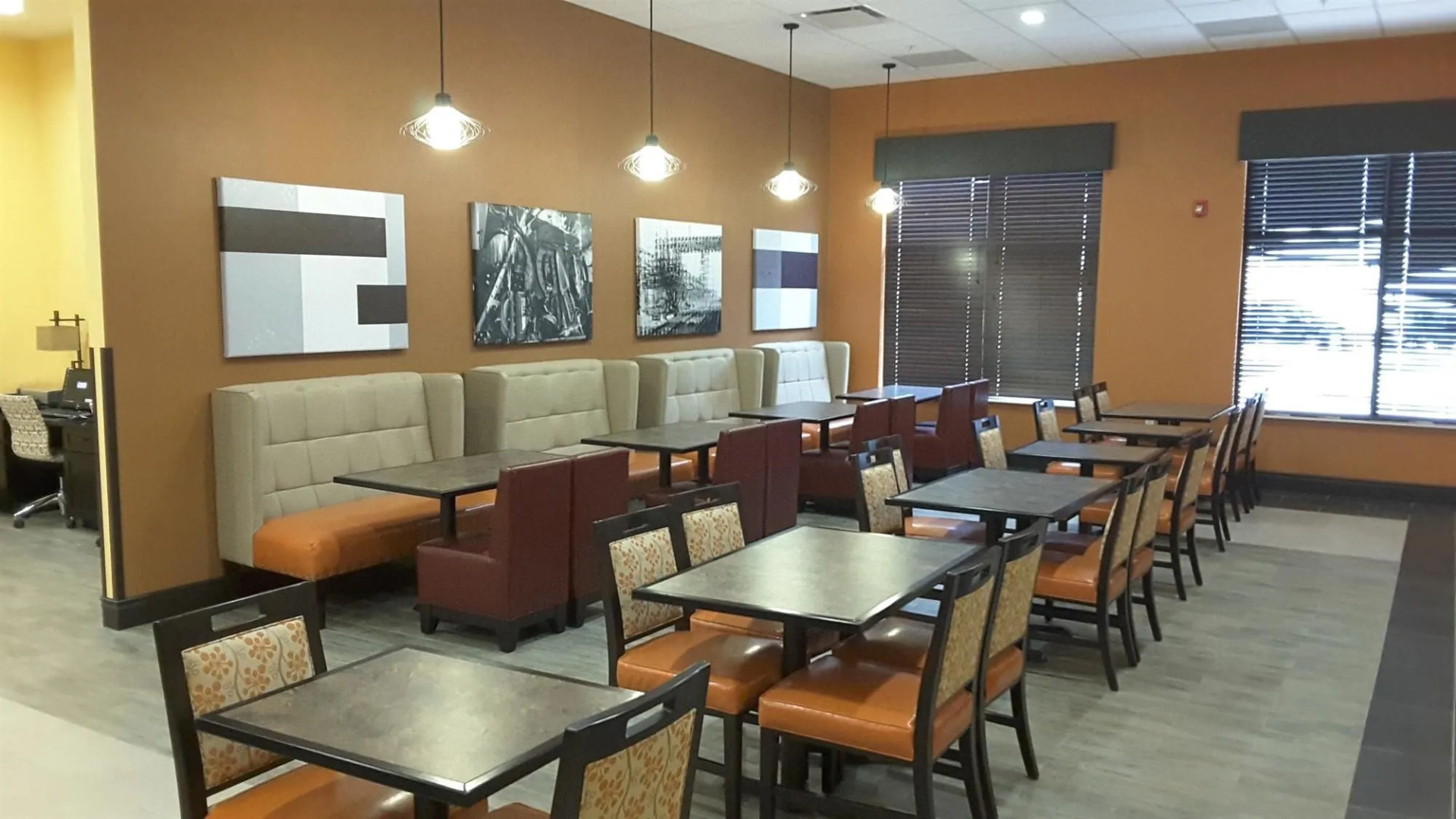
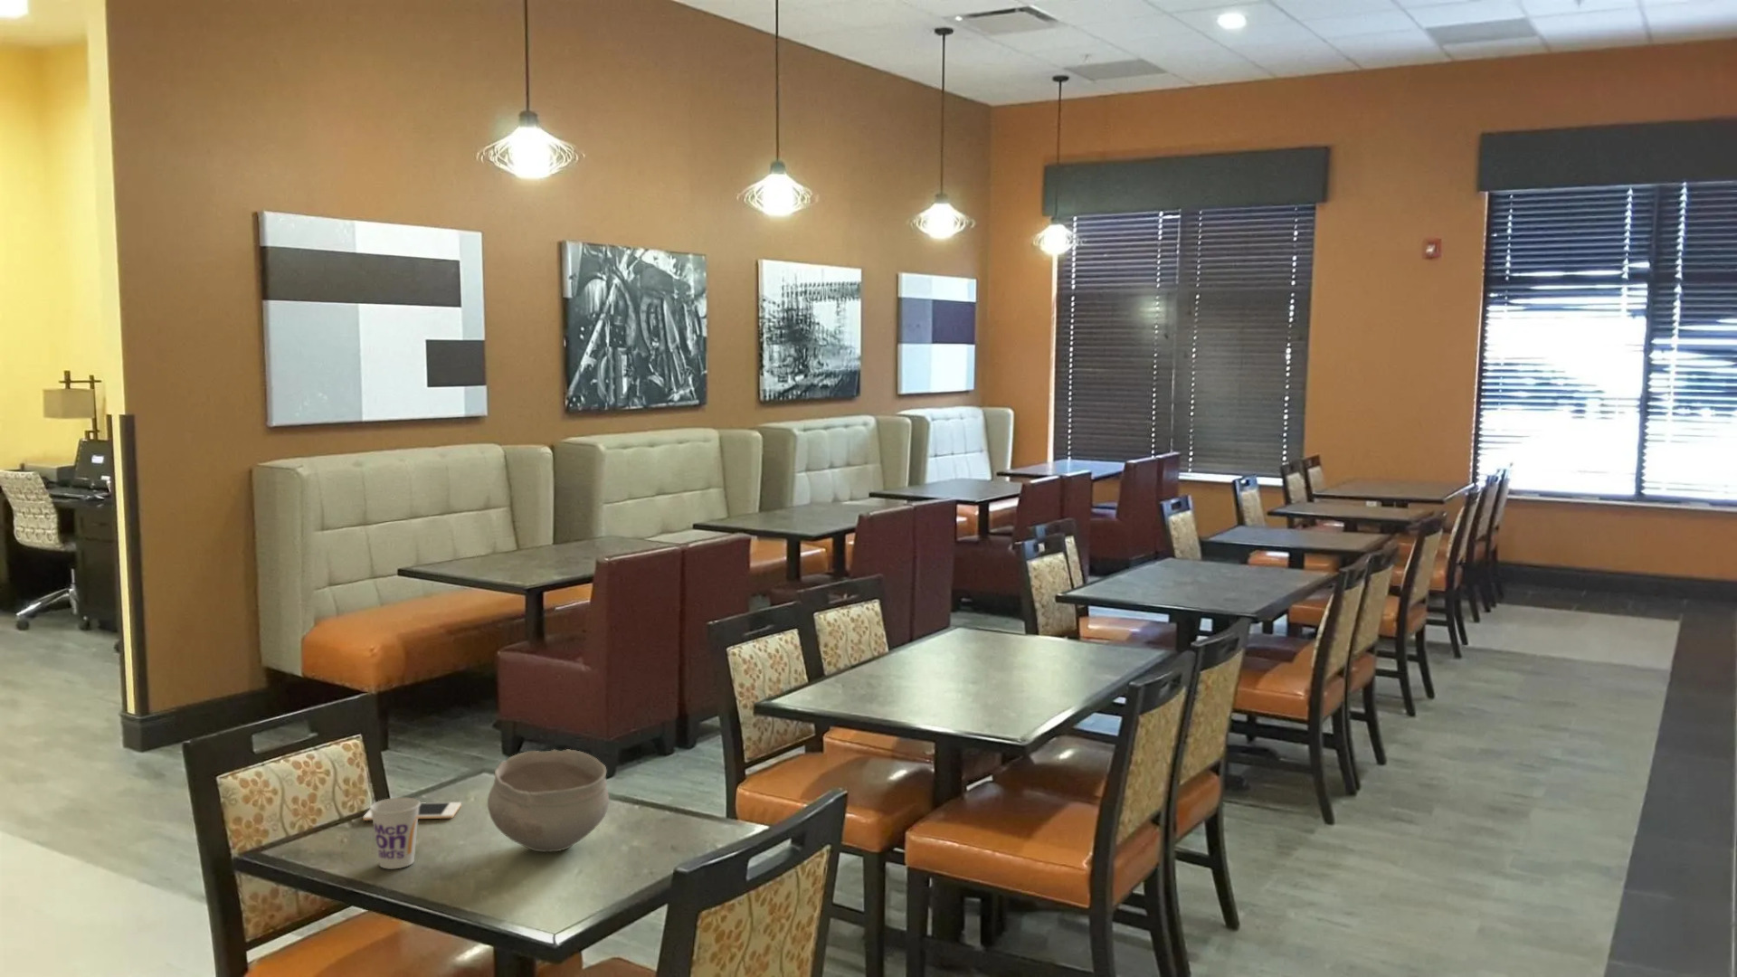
+ cup (395, 833)
+ cell phone (418, 814)
+ bowl (549, 805)
